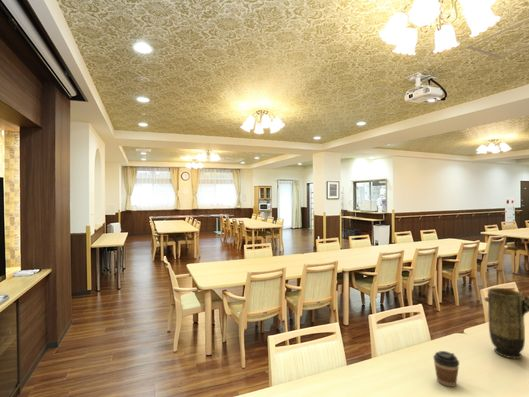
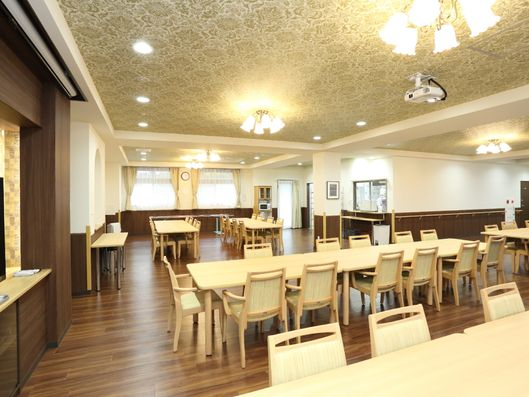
- vase (506, 322)
- coffee cup (446, 367)
